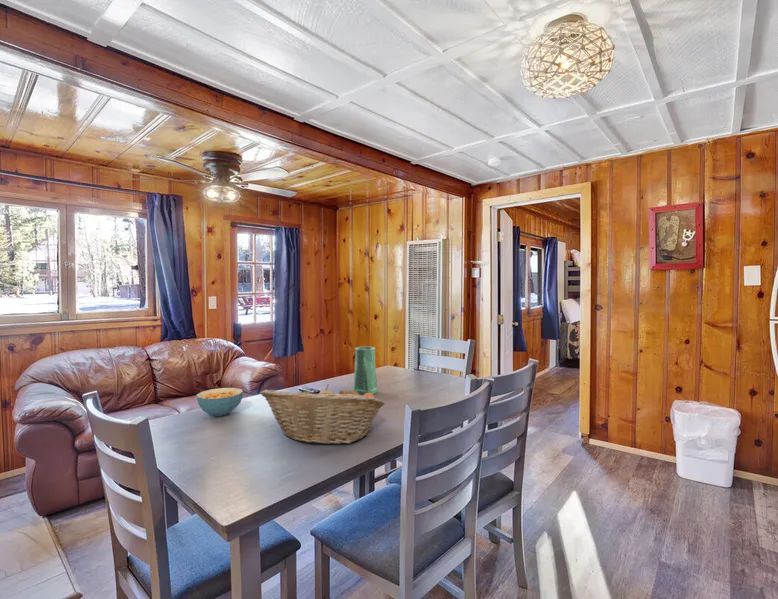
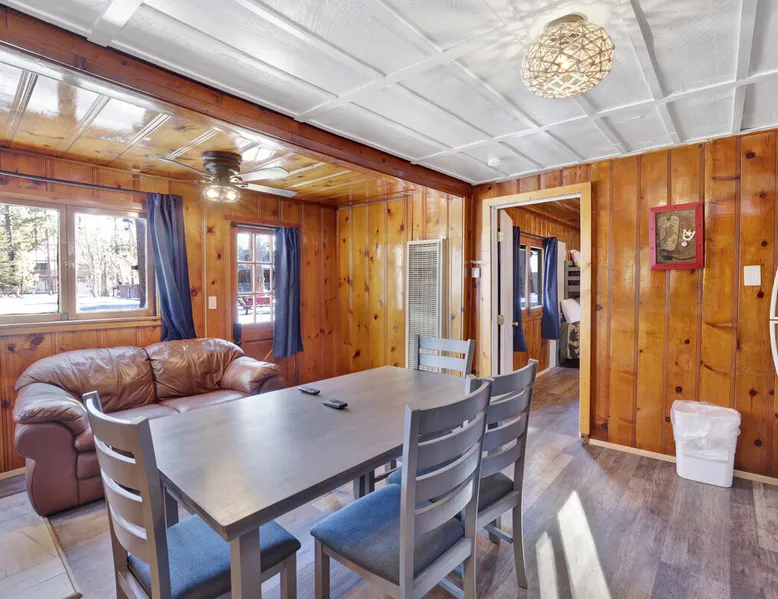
- fruit basket (323, 407)
- vase (365, 370)
- cereal bowl (220, 403)
